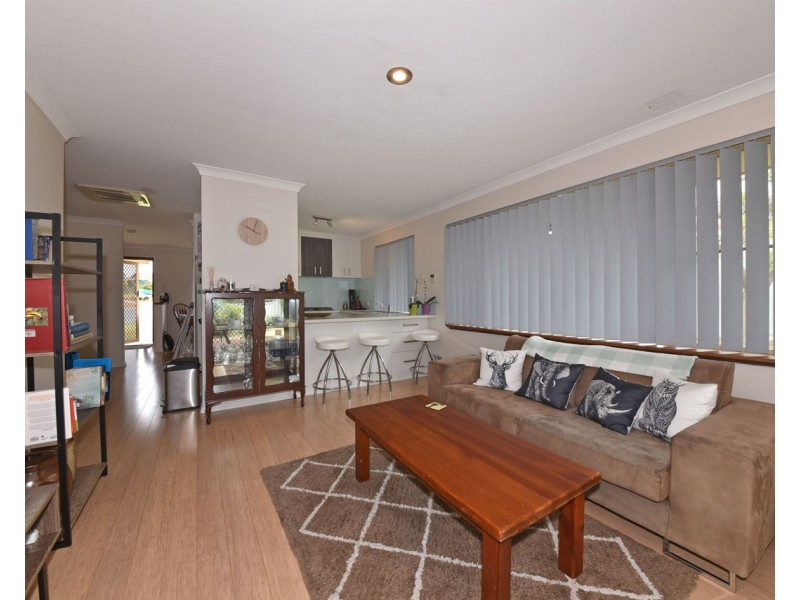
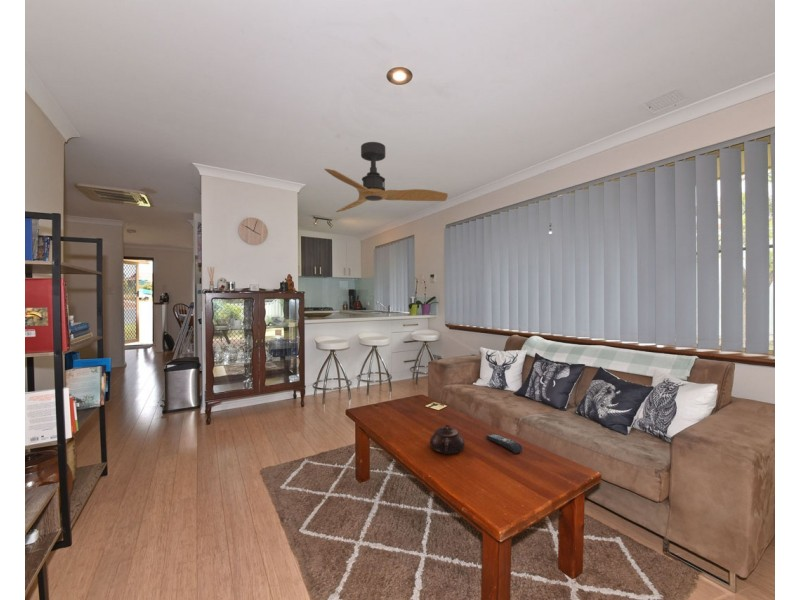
+ ceiling fan (384, 178)
+ remote control (503, 441)
+ teapot (446, 438)
